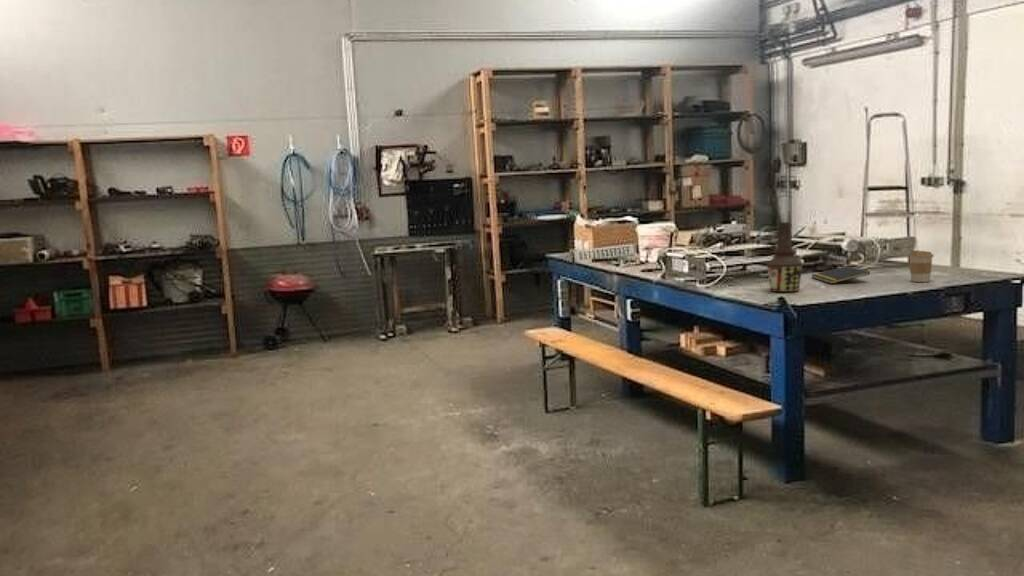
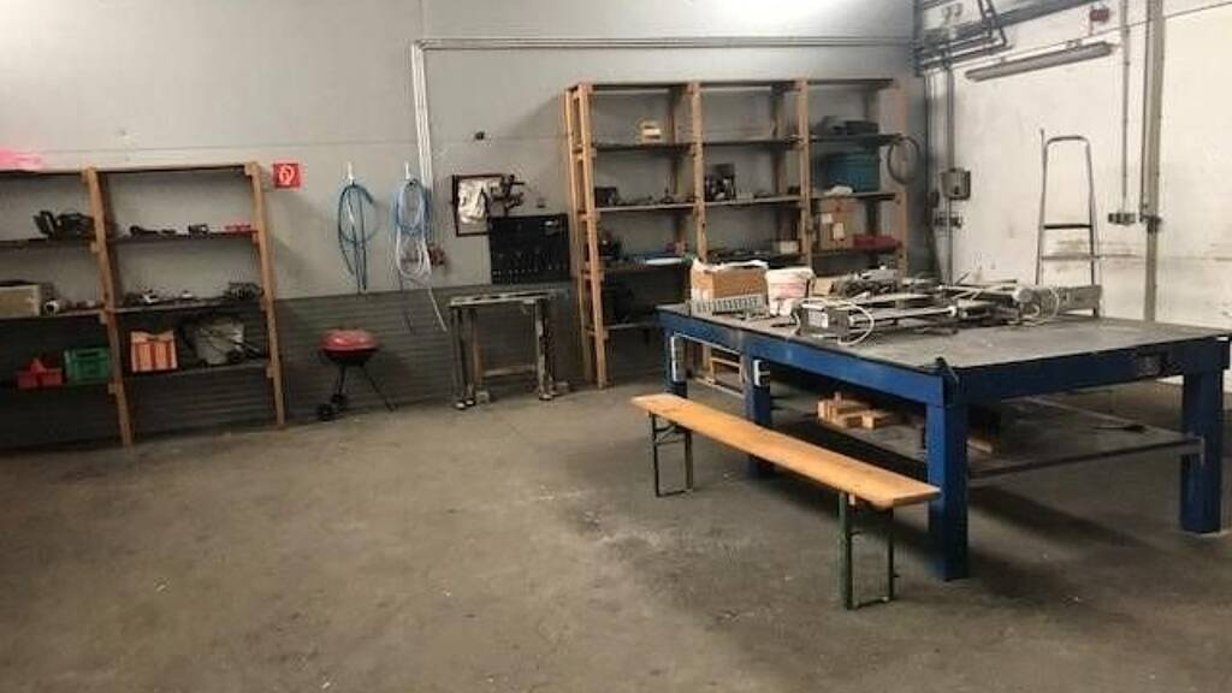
- coffee cup (920, 265)
- notepad (839, 274)
- bottle (784, 256)
